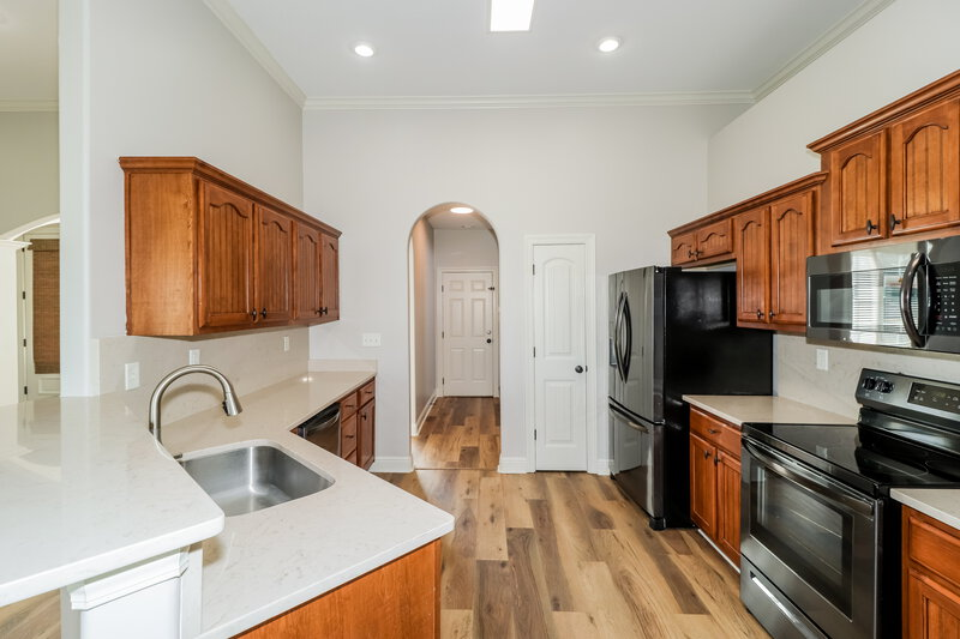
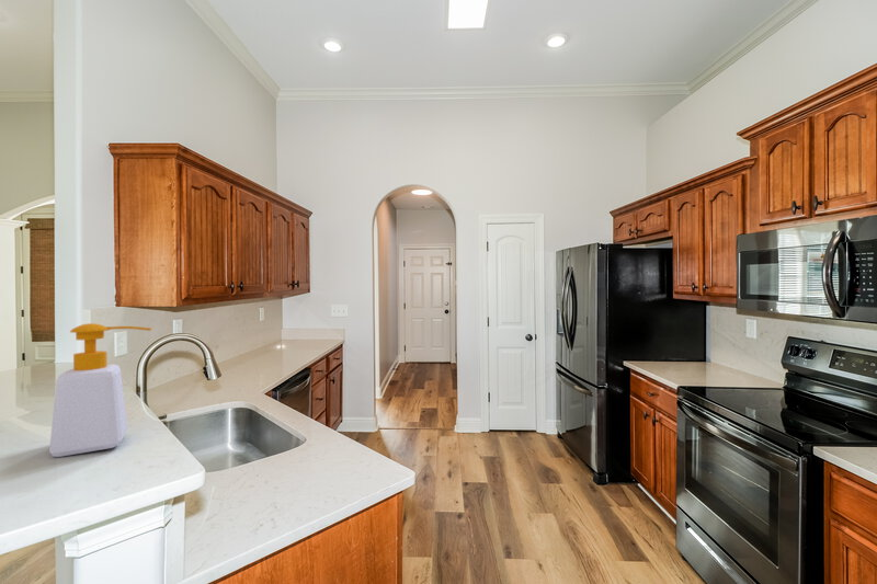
+ soap bottle (105, 382)
